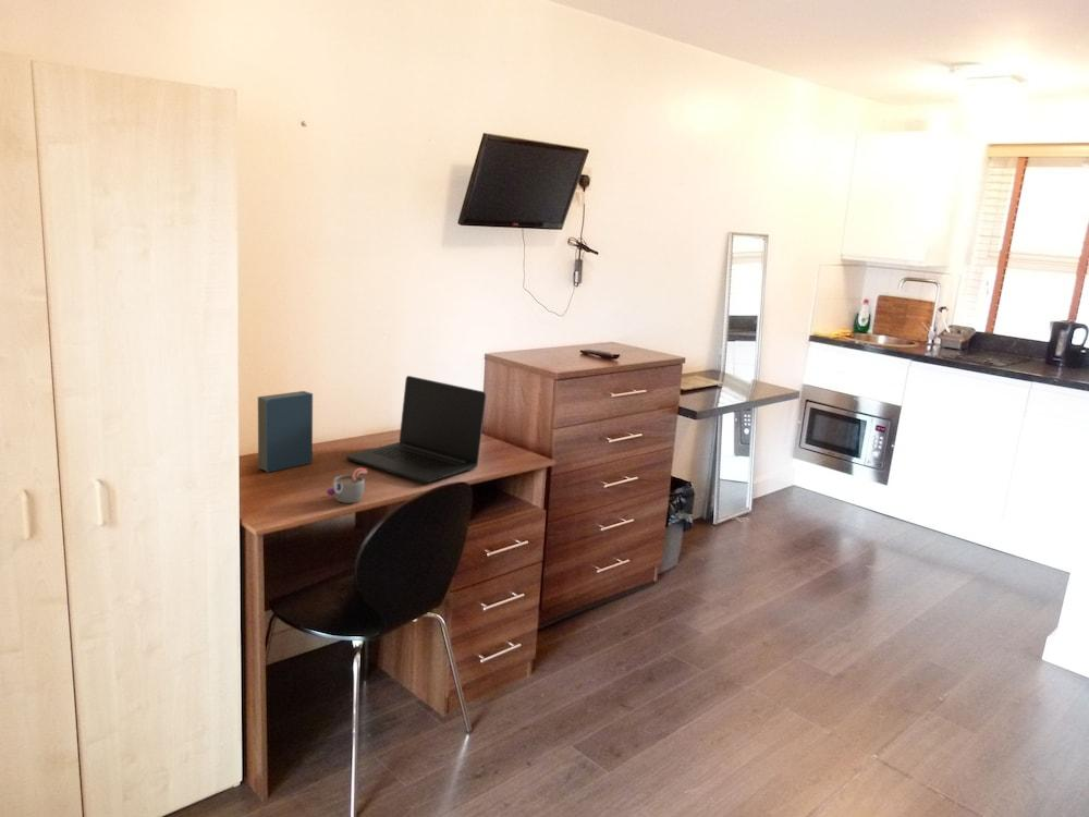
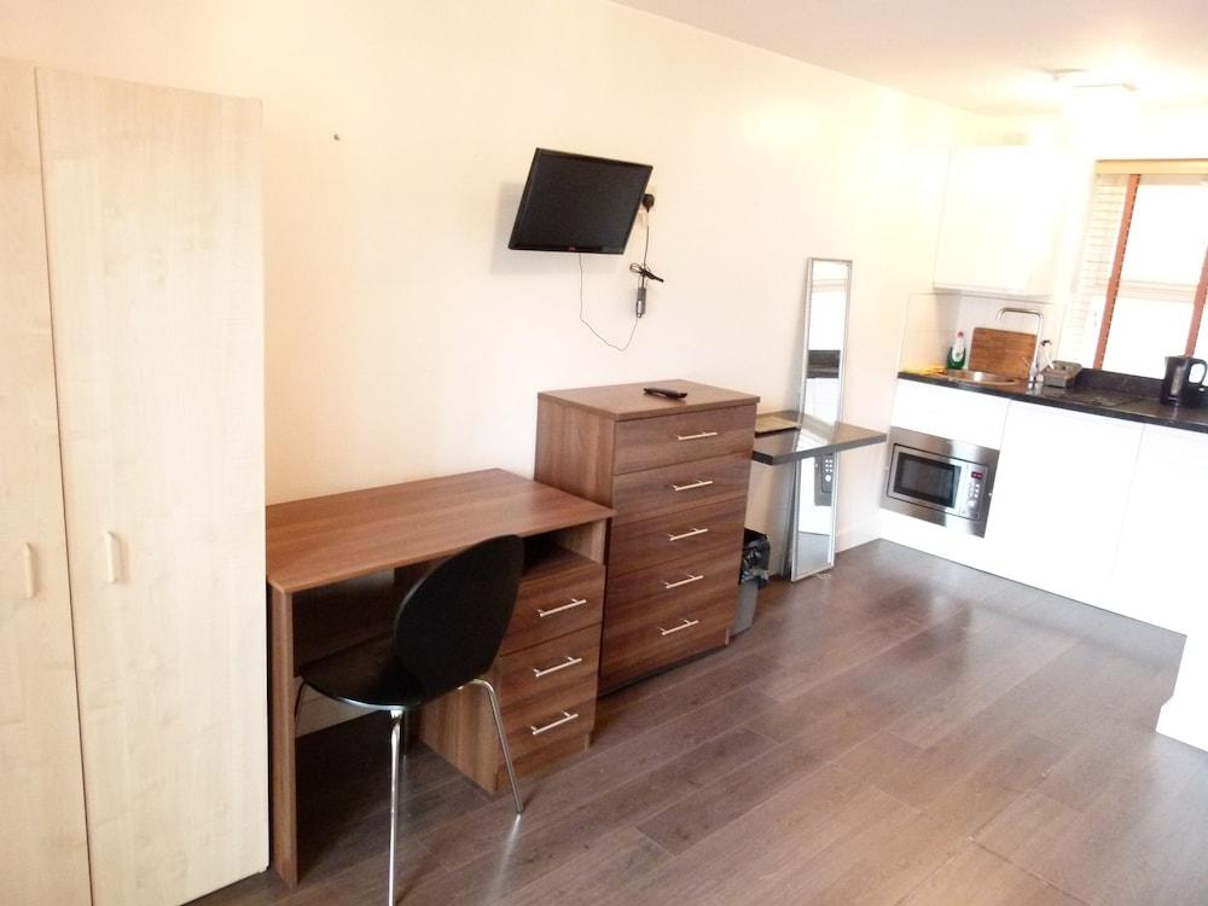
- book (285, 430)
- mug (346, 484)
- laptop (415, 426)
